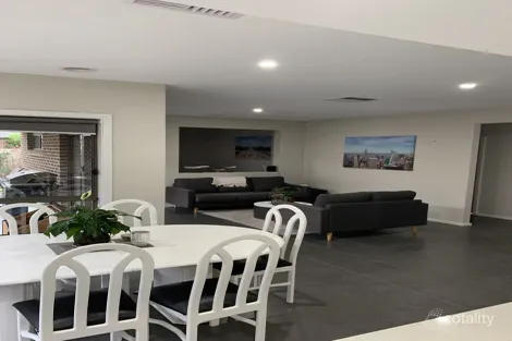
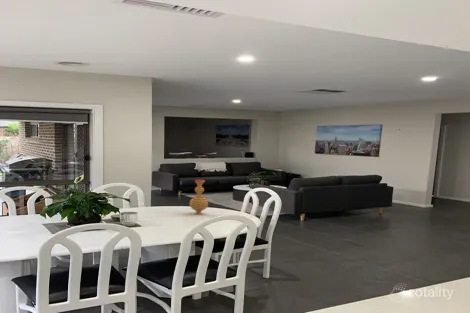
+ vase (199, 196)
